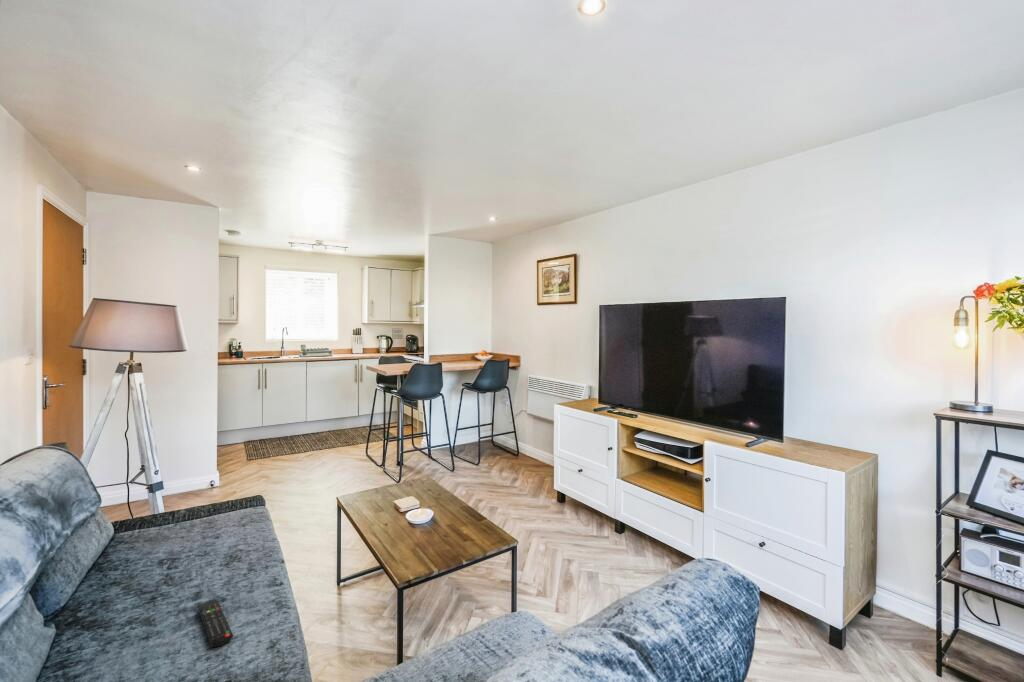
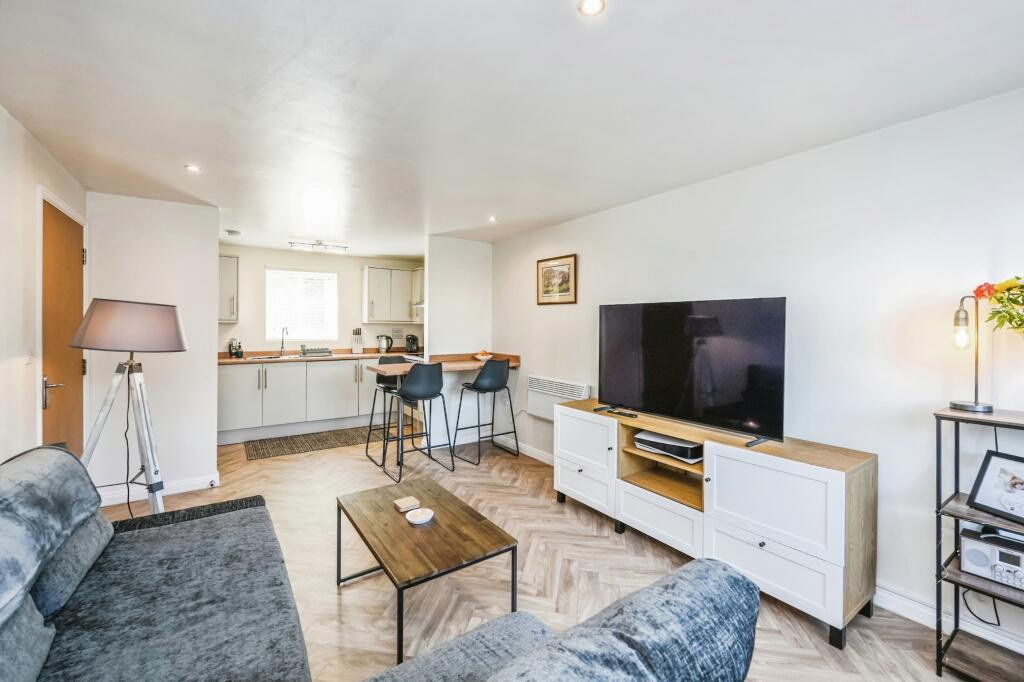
- remote control (214, 622)
